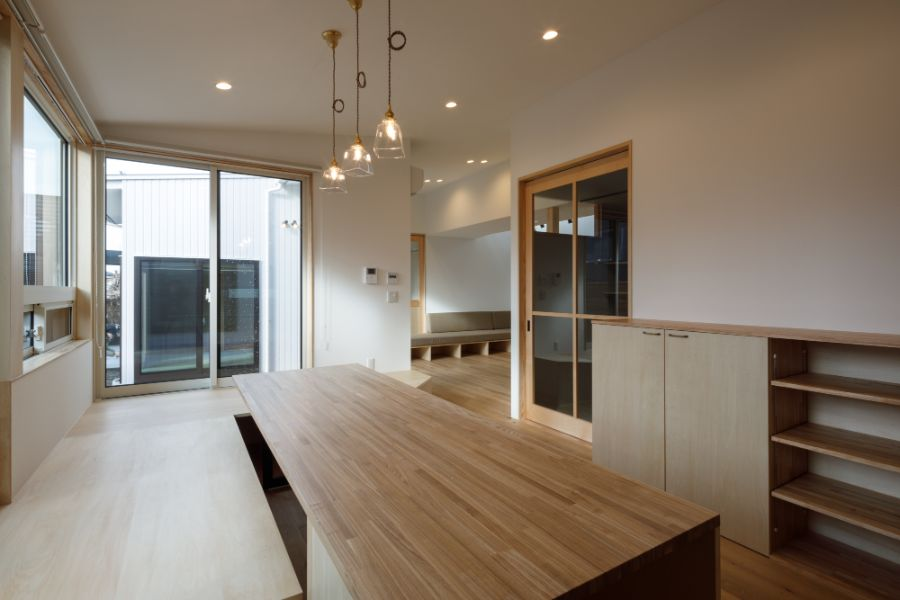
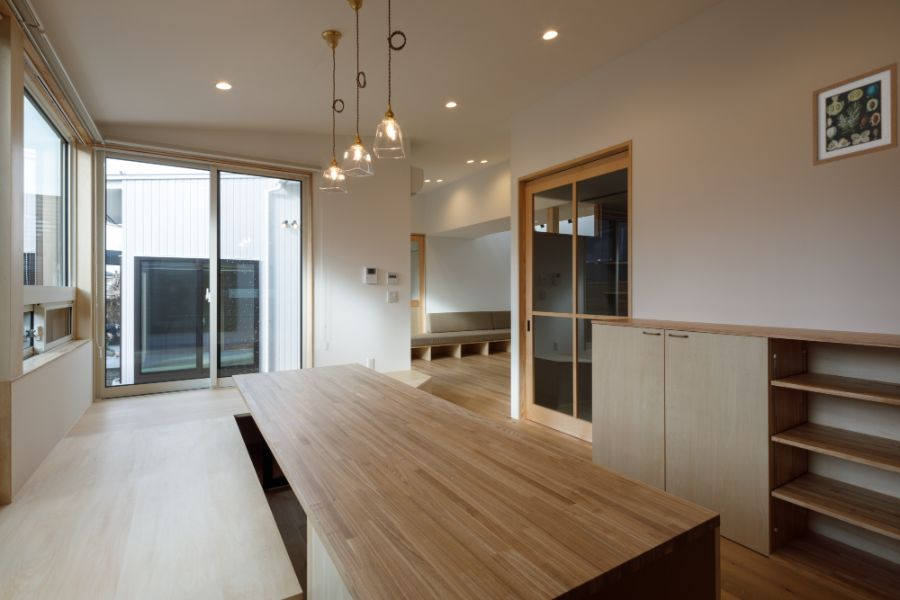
+ wall art (852, 117)
